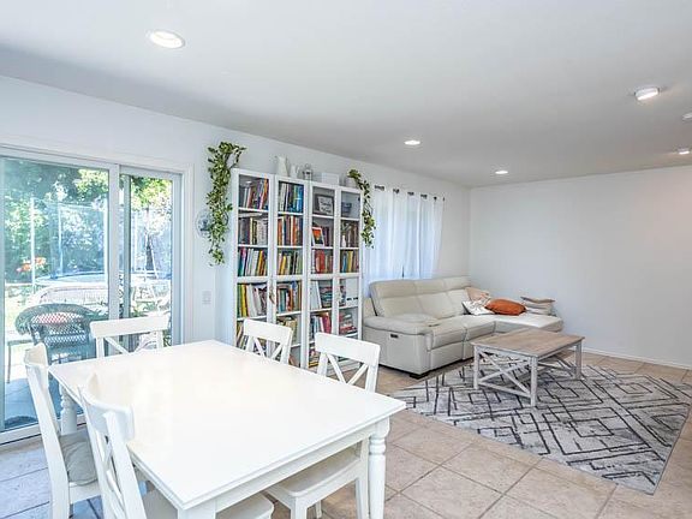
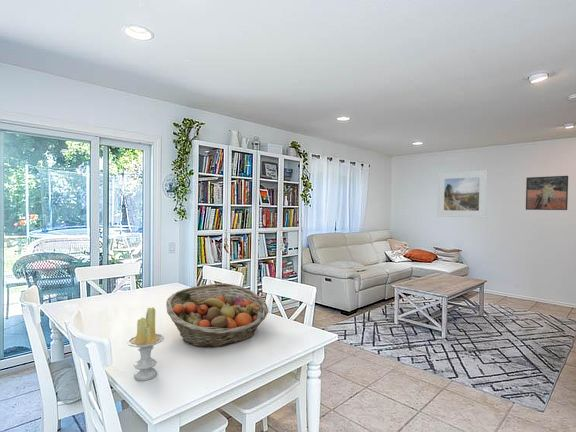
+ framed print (546, 193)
+ candle (145, 341)
+ fruit basket (218, 312)
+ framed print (461, 194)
